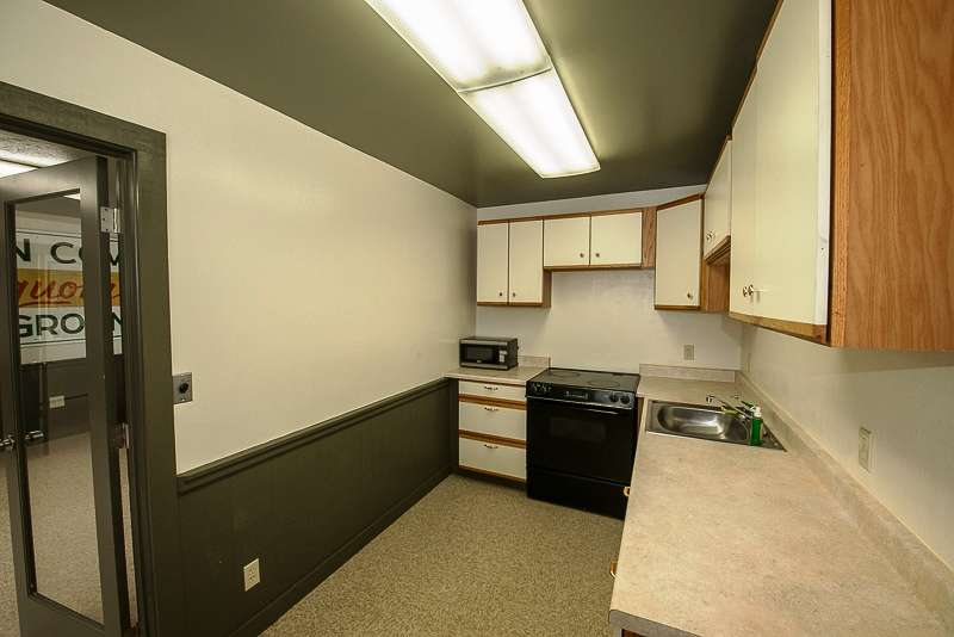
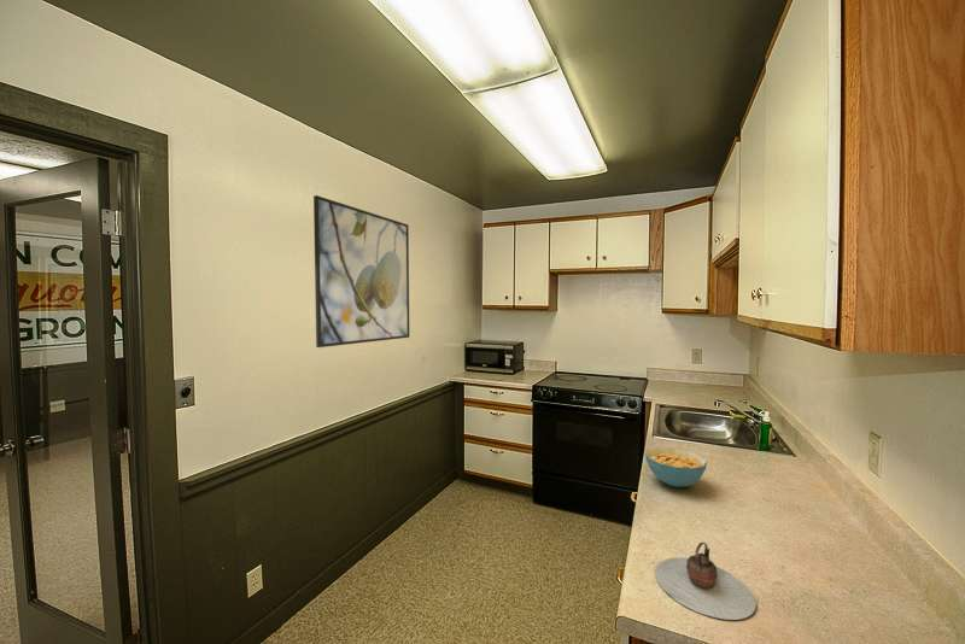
+ cereal bowl (674, 470)
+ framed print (368, 277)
+ teapot (702, 567)
